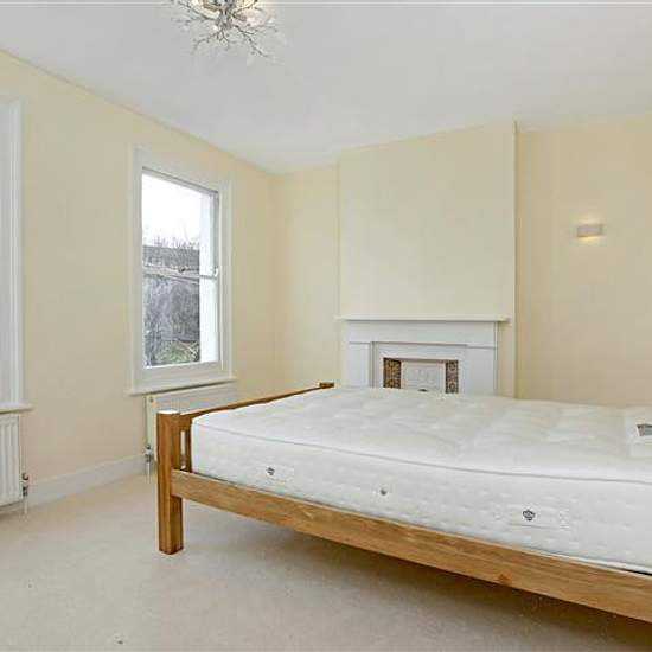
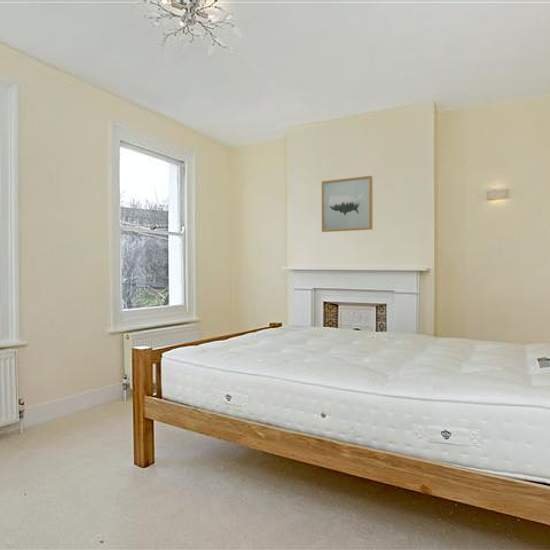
+ wall art (346, 204)
